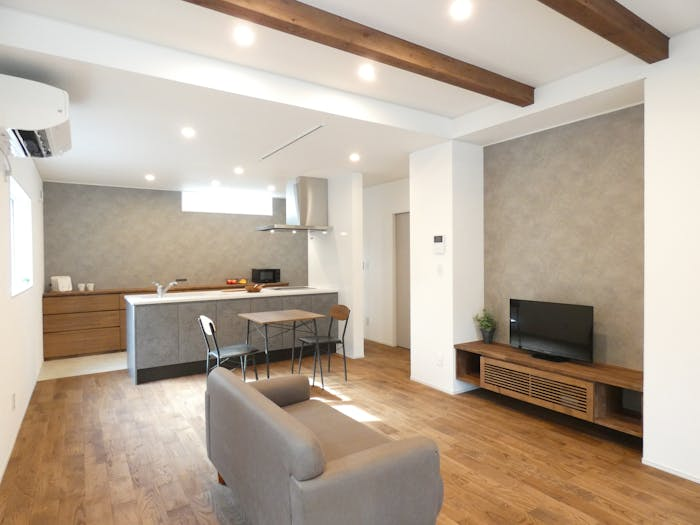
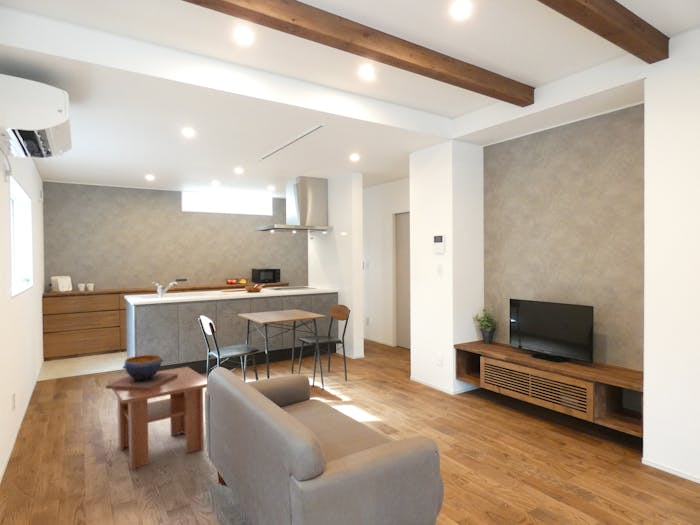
+ coffee table (159, 414)
+ decorative bowl (143, 370)
